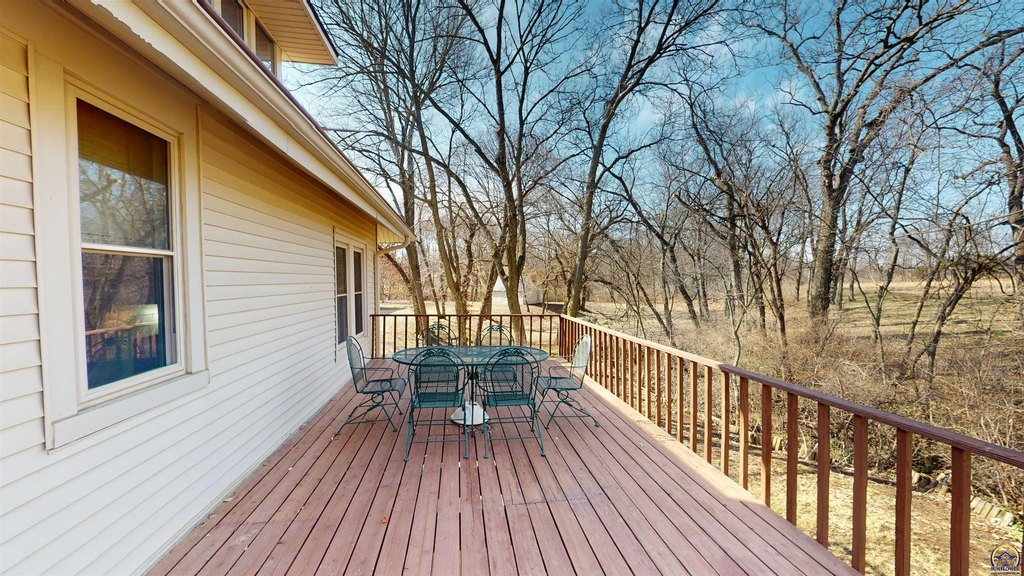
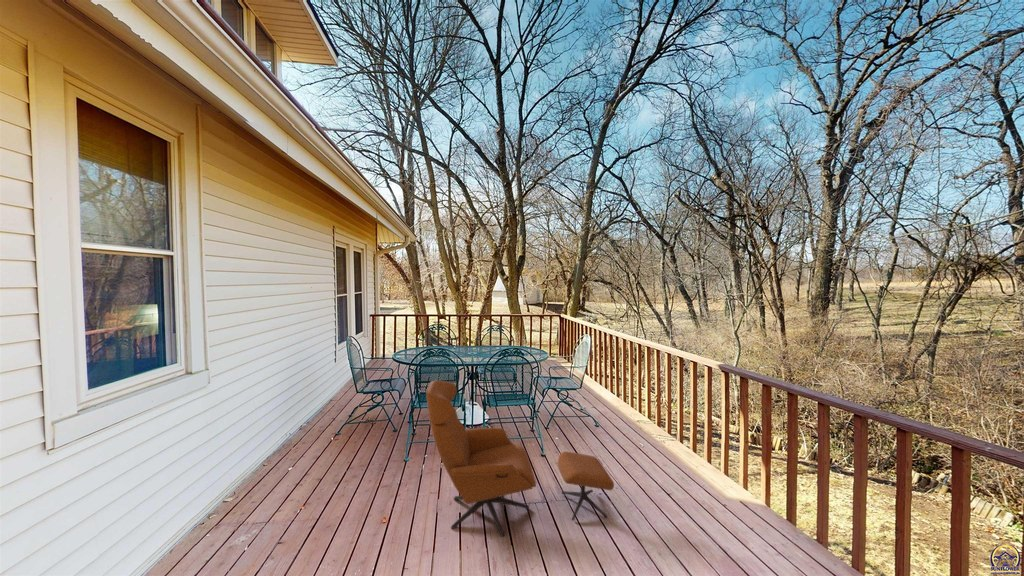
+ lounge chair (520, 445)
